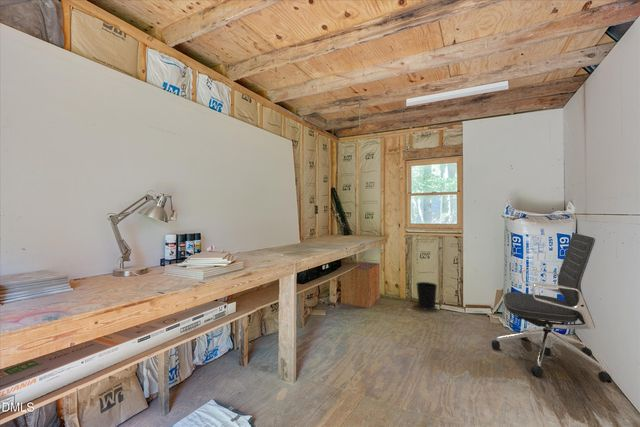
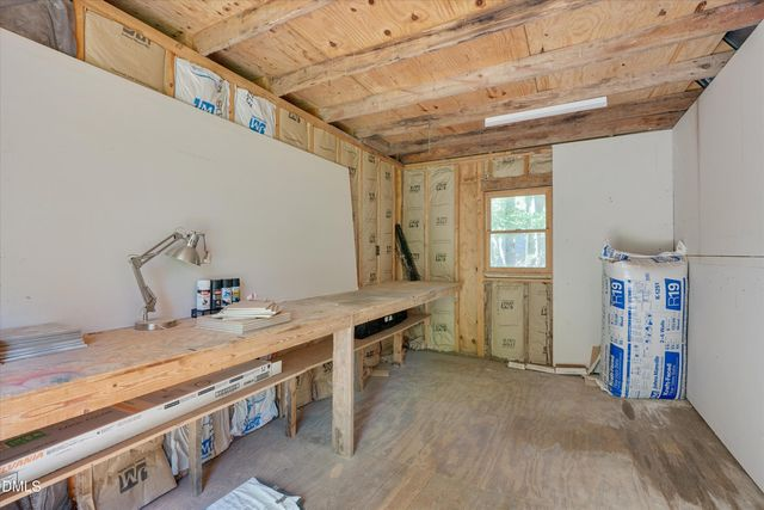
- office chair (542, 296)
- wastebasket (426, 295)
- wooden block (360, 282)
